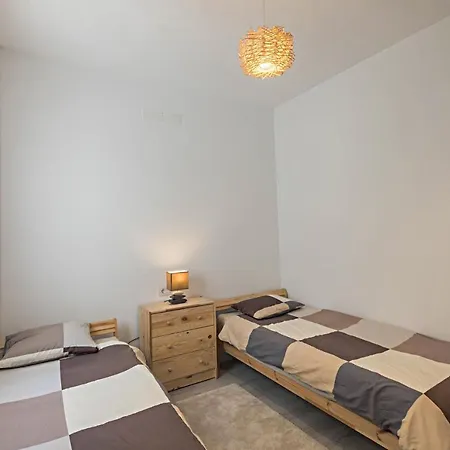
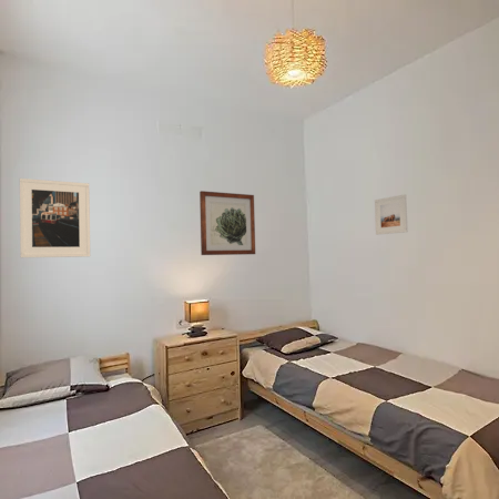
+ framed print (55, 218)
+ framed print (390, 215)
+ wall art (228, 223)
